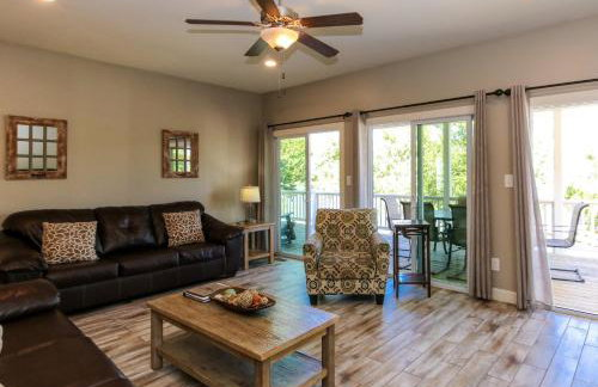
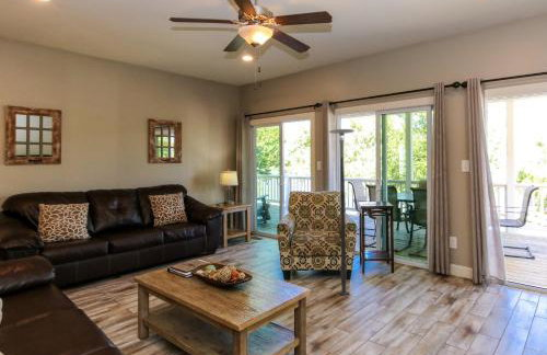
+ pole (342, 210)
